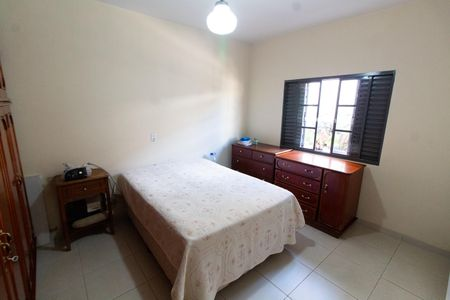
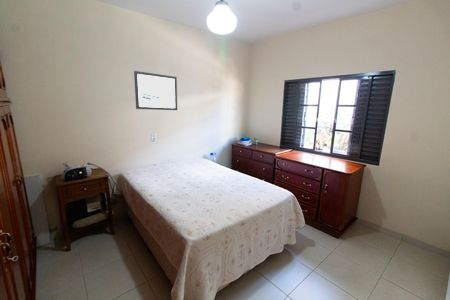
+ wall art (157, 92)
